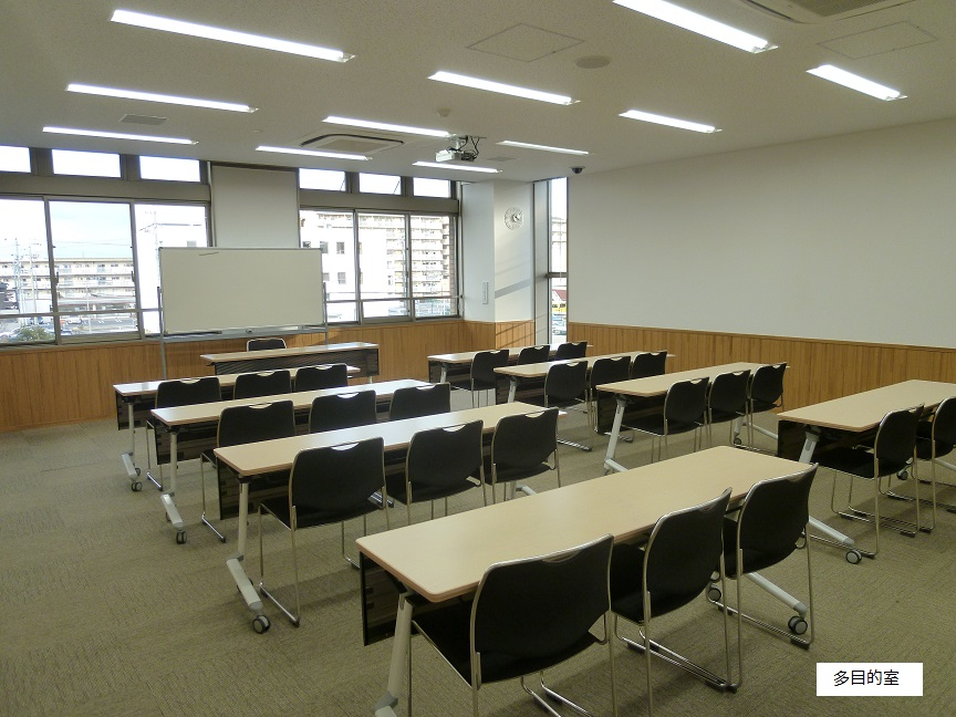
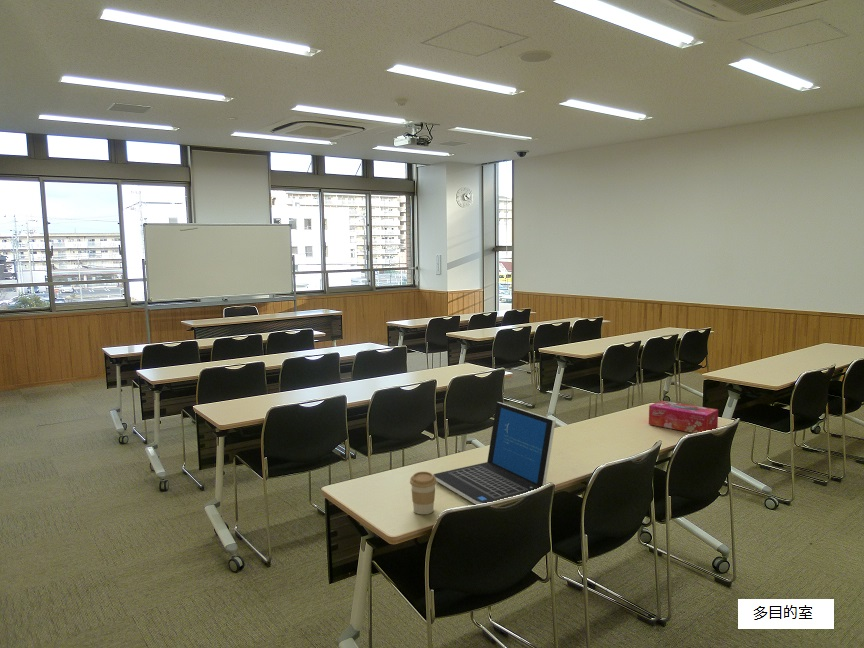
+ coffee cup (423, 492)
+ laptop (491, 450)
+ tissue box (682, 417)
